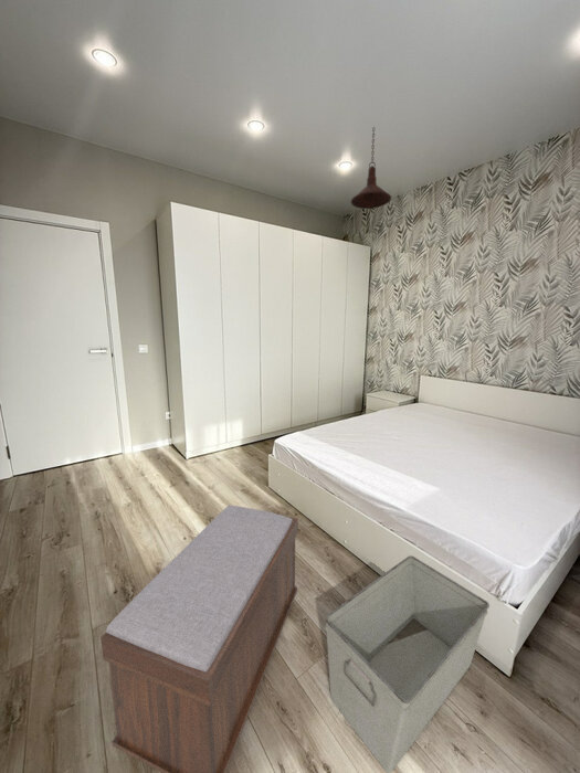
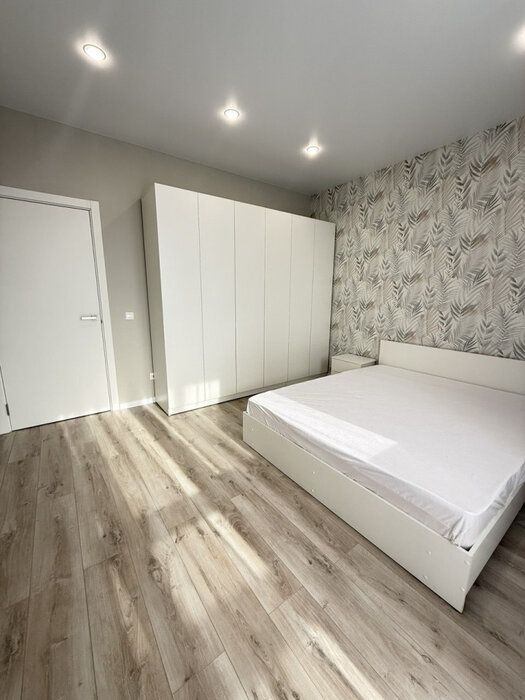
- storage bin (407, 645)
- bench (223, 610)
- pendant light (371, 166)
